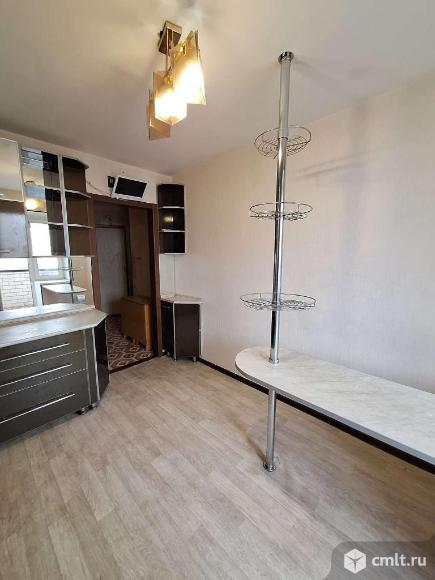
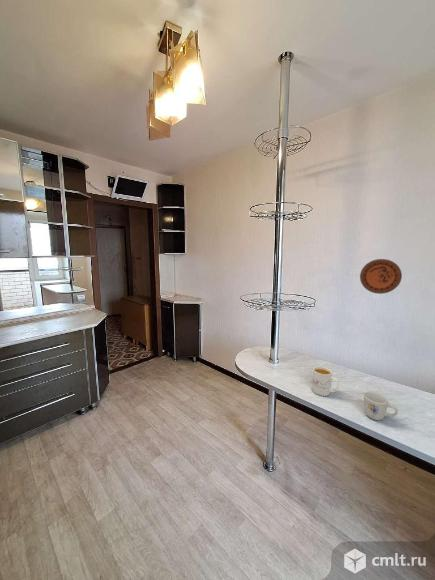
+ mug (379, 408)
+ mug (325, 382)
+ decorative plate (379, 276)
